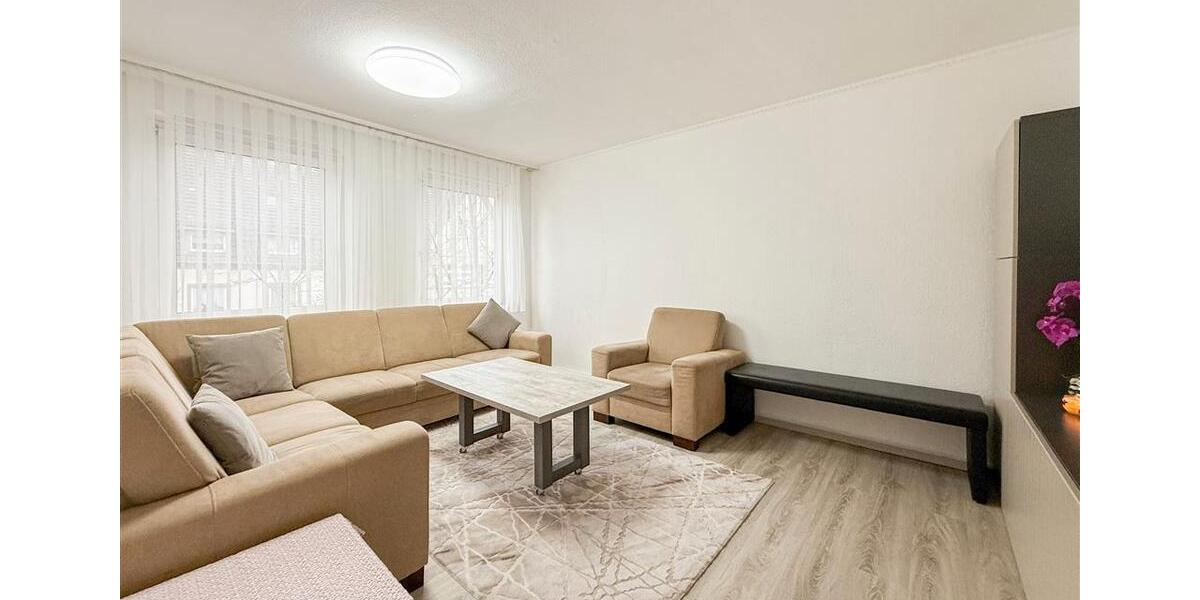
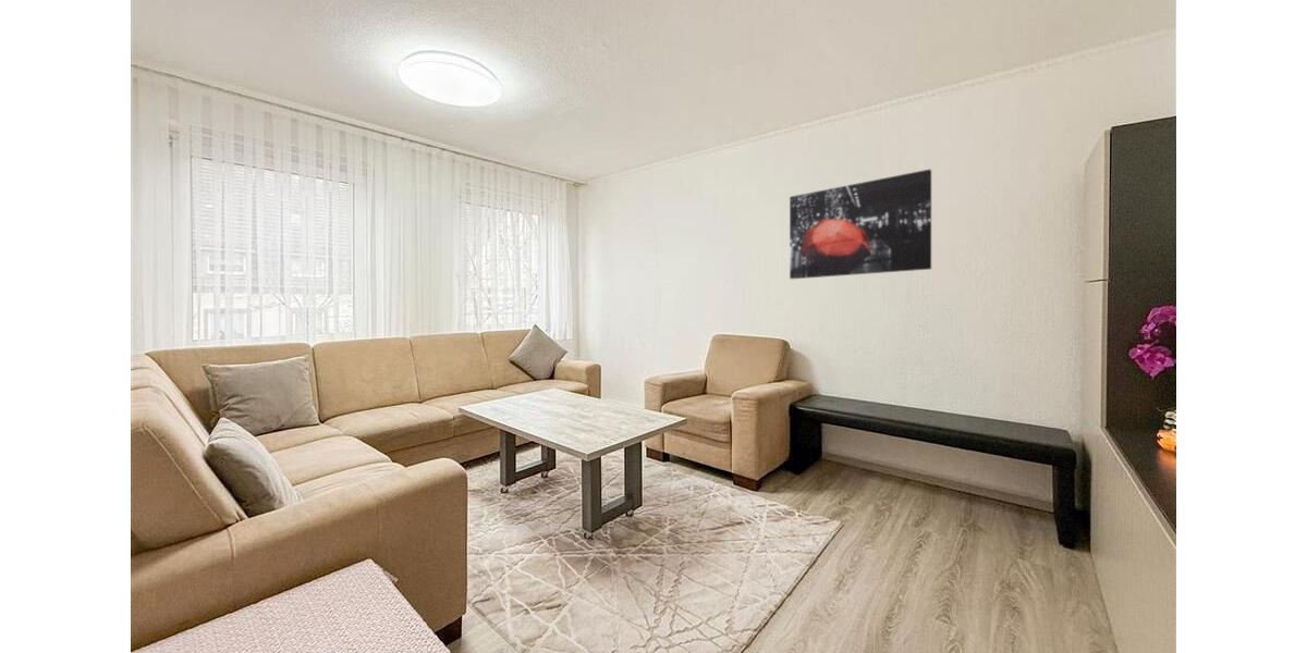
+ wall art (854, 230)
